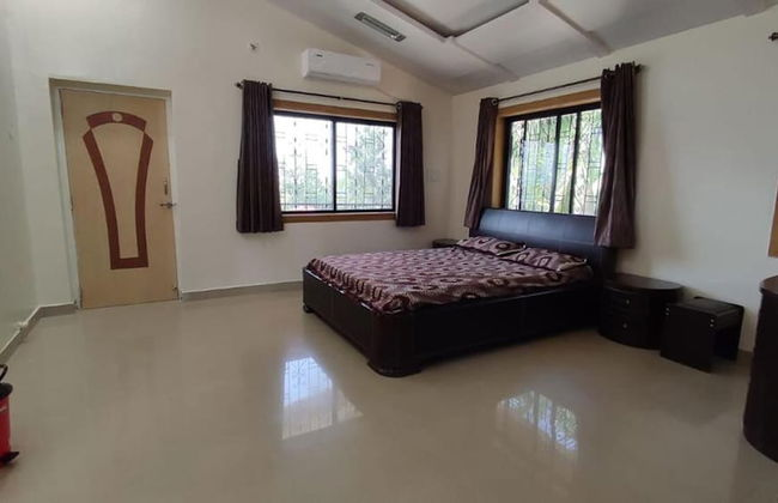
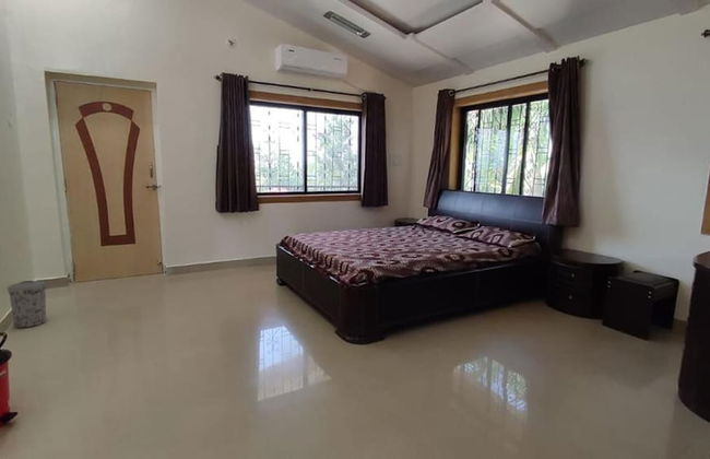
+ trash can (28, 302)
